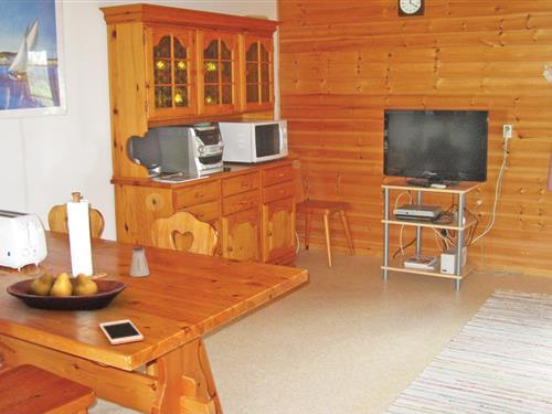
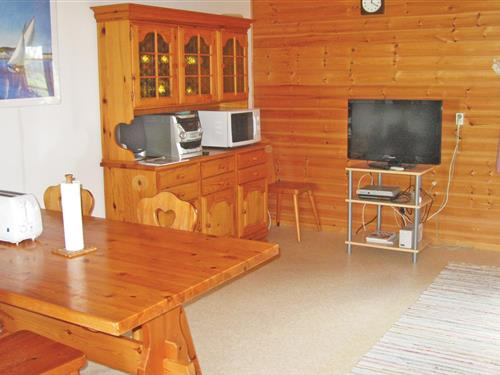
- cell phone (120, 331)
- fruit bowl (66, 288)
- saltshaker (138, 261)
